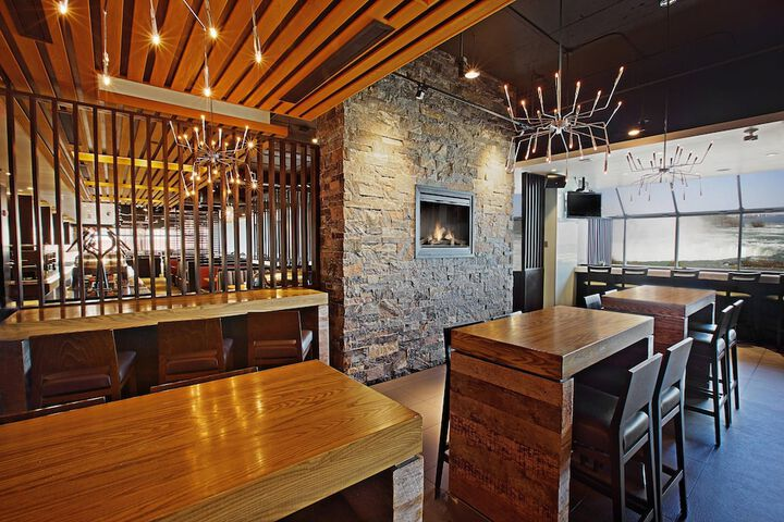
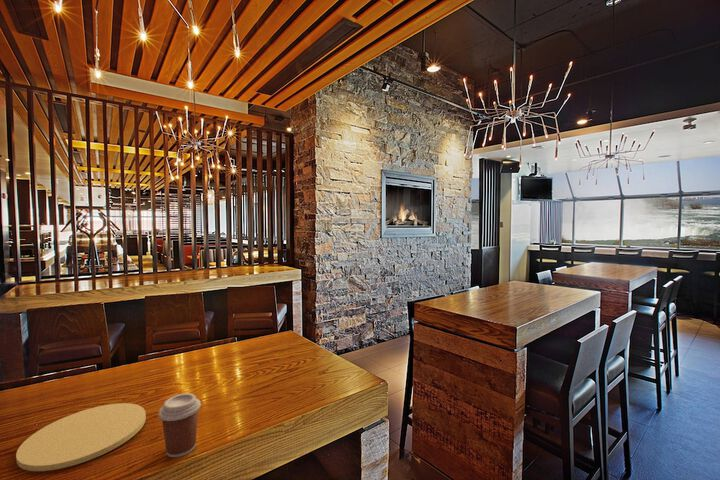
+ plate (81, 433)
+ coffee cup (180, 424)
